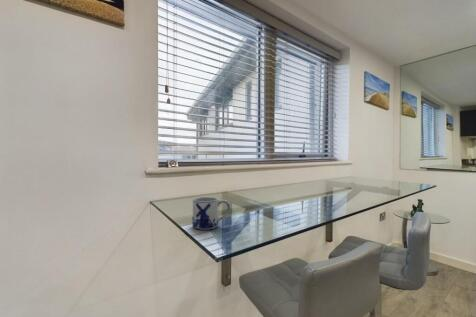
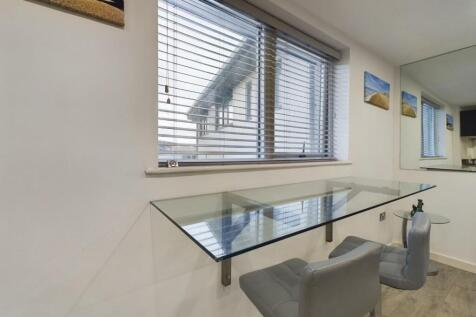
- mug (209, 212)
